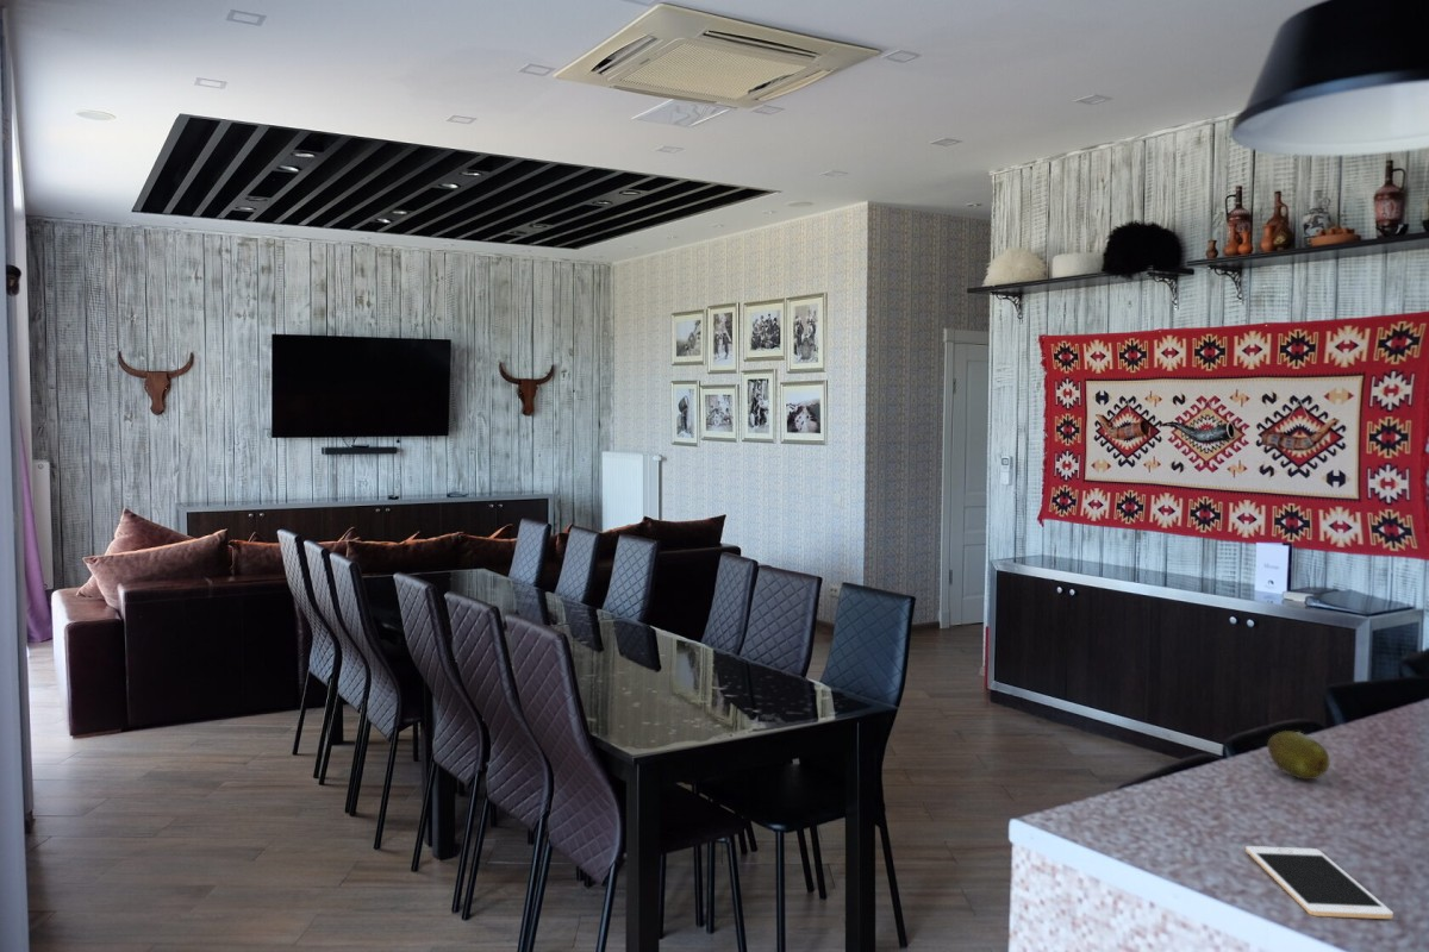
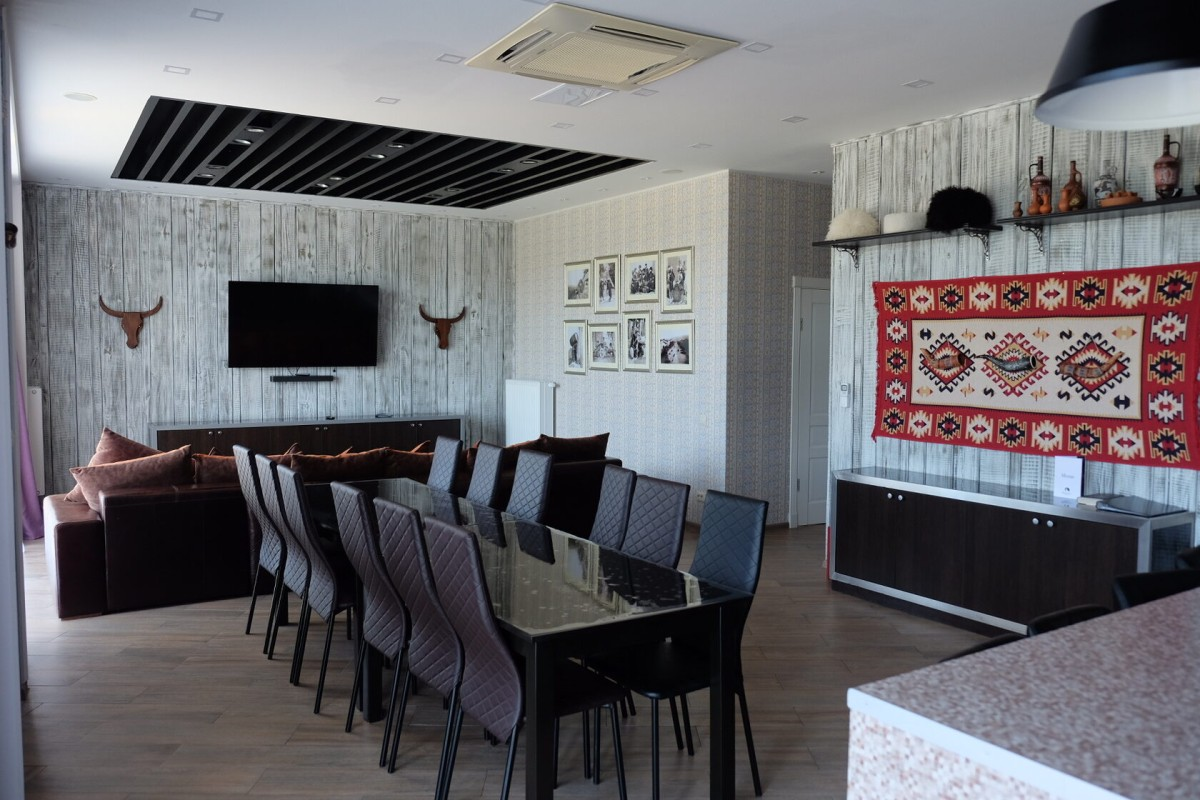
- fruit (1298, 754)
- cell phone (1313, 879)
